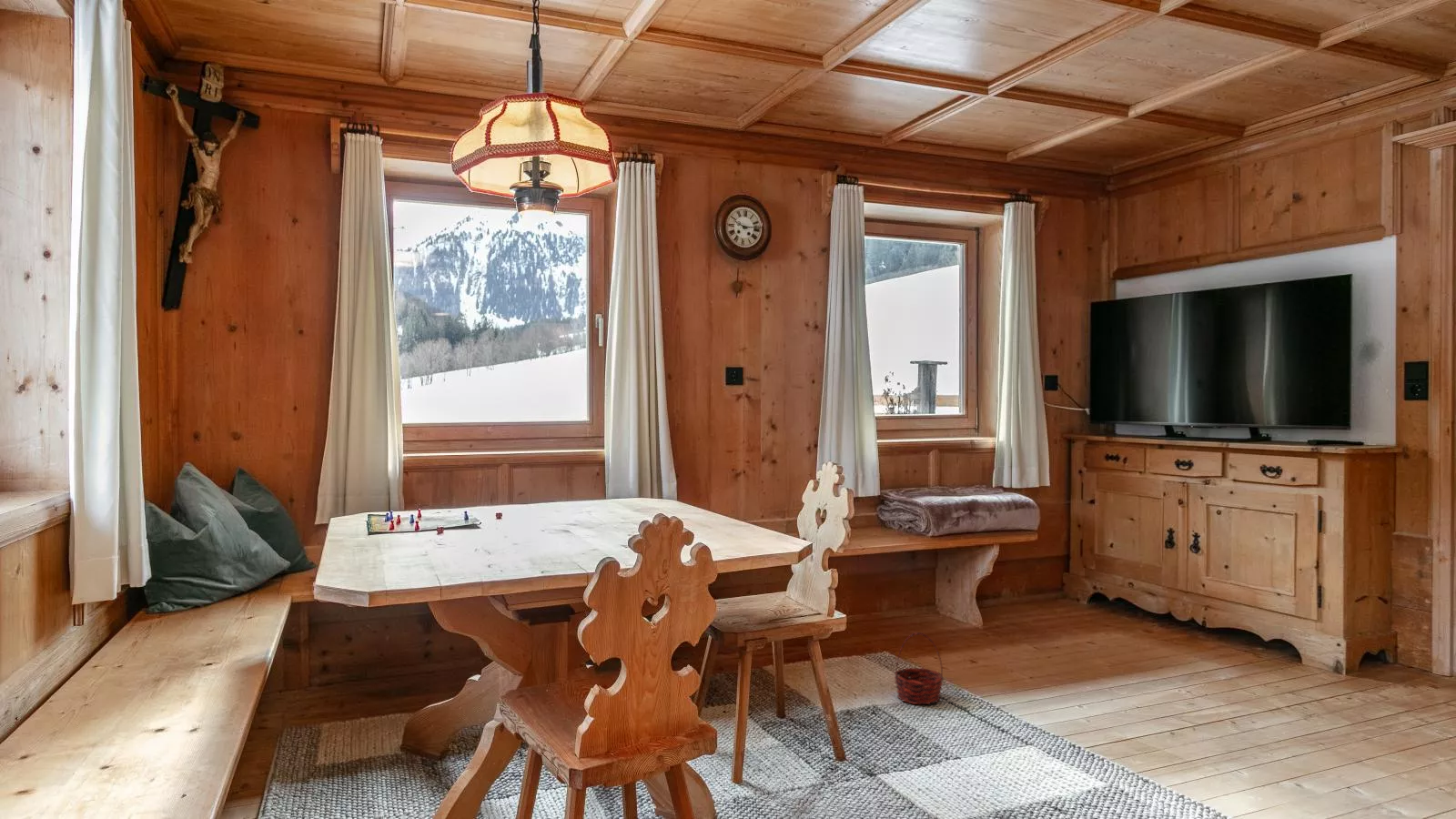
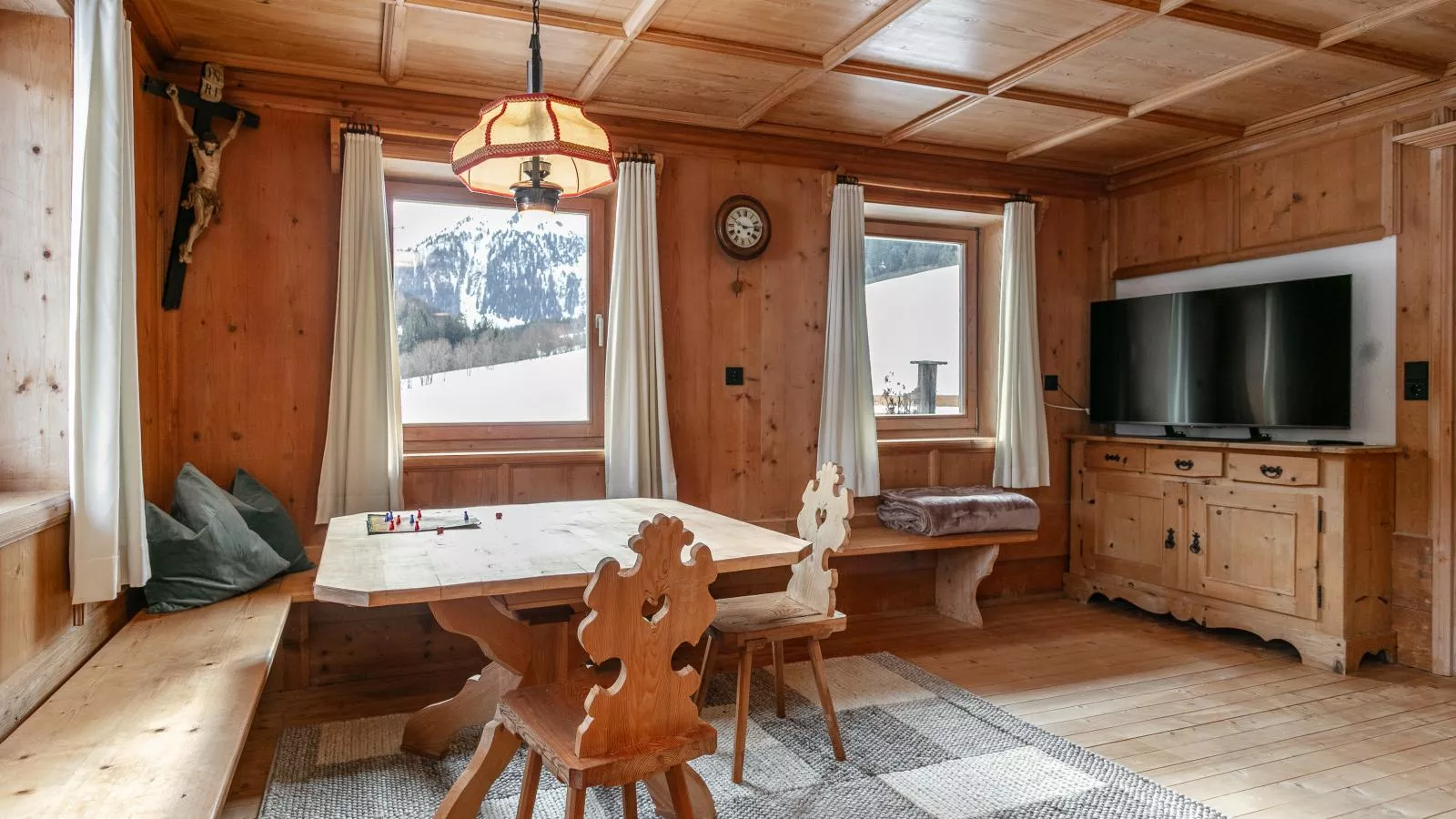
- basket (918, 668)
